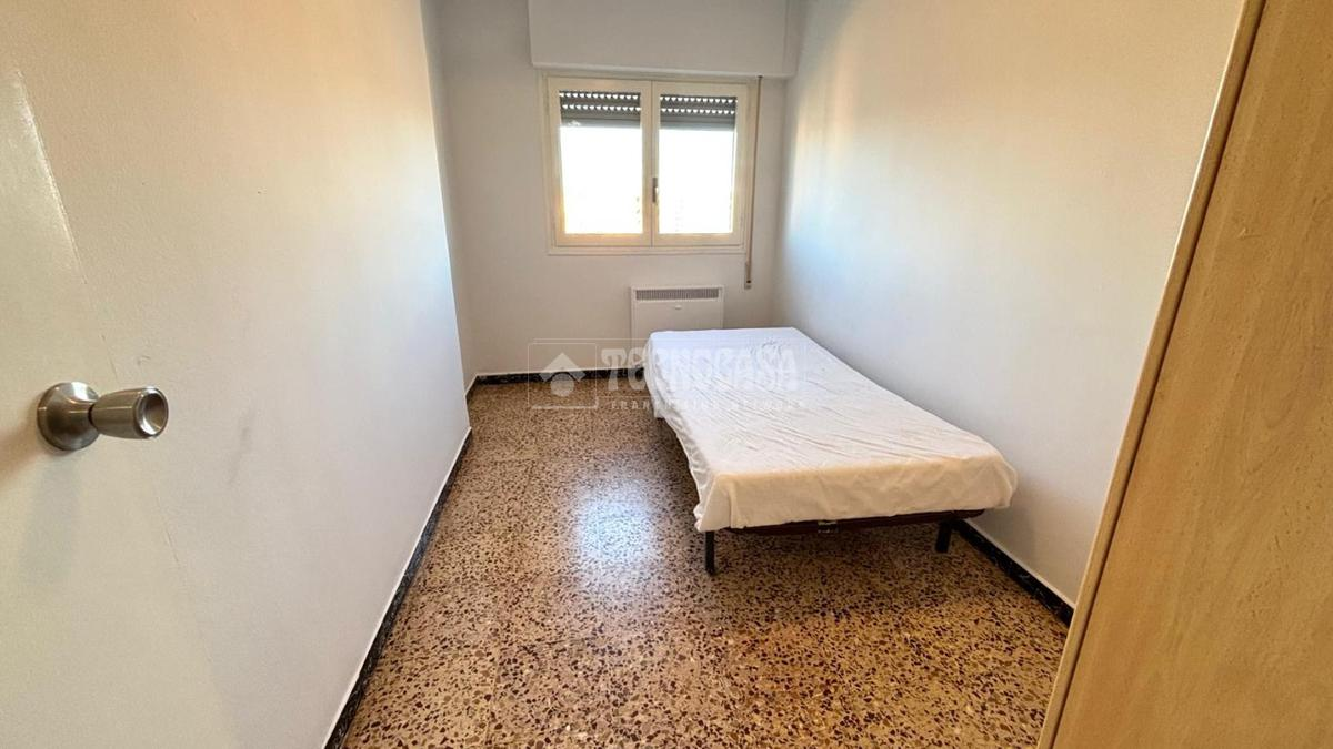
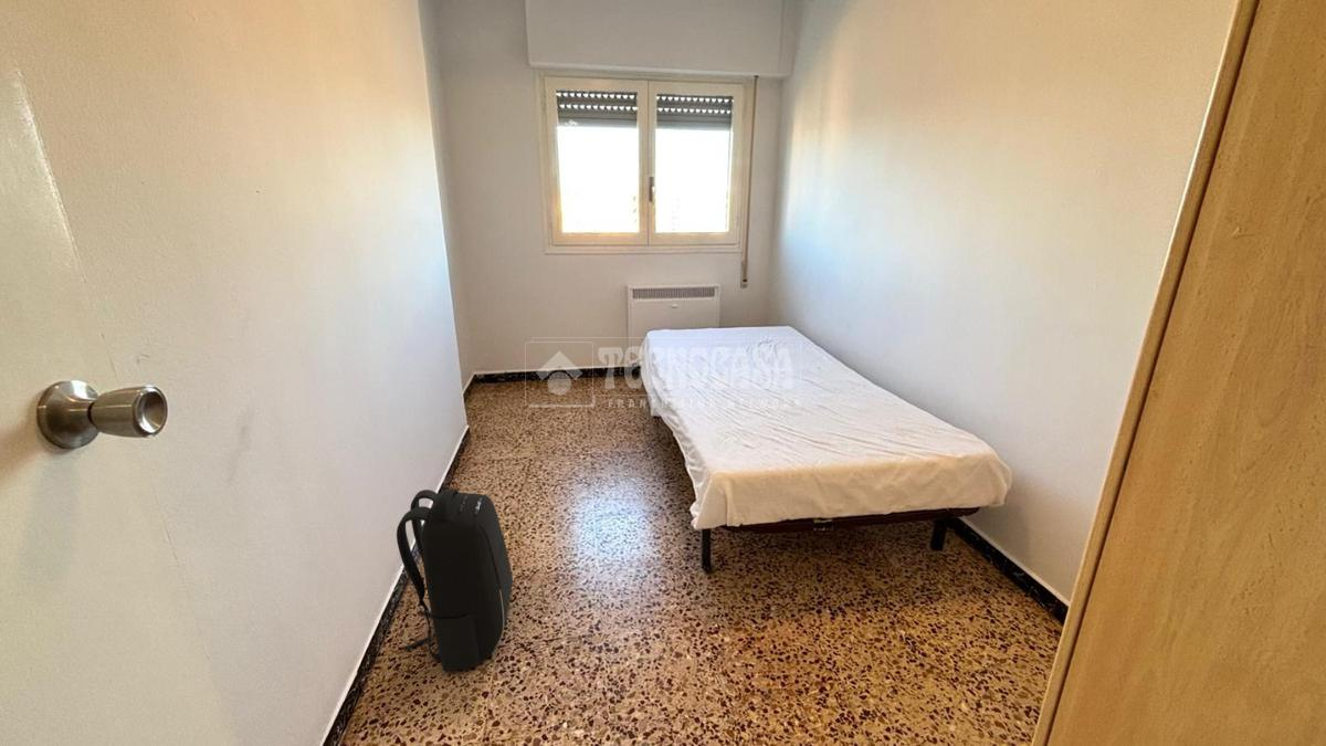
+ backpack (452, 564)
